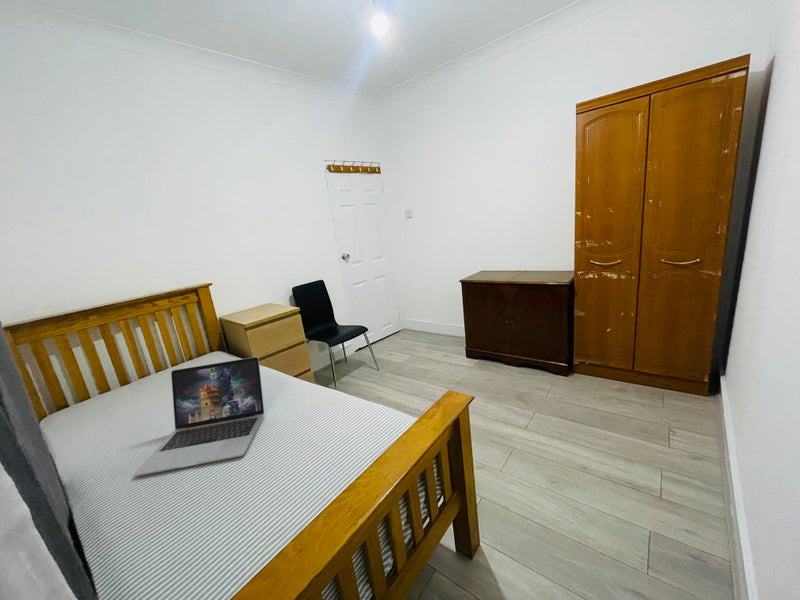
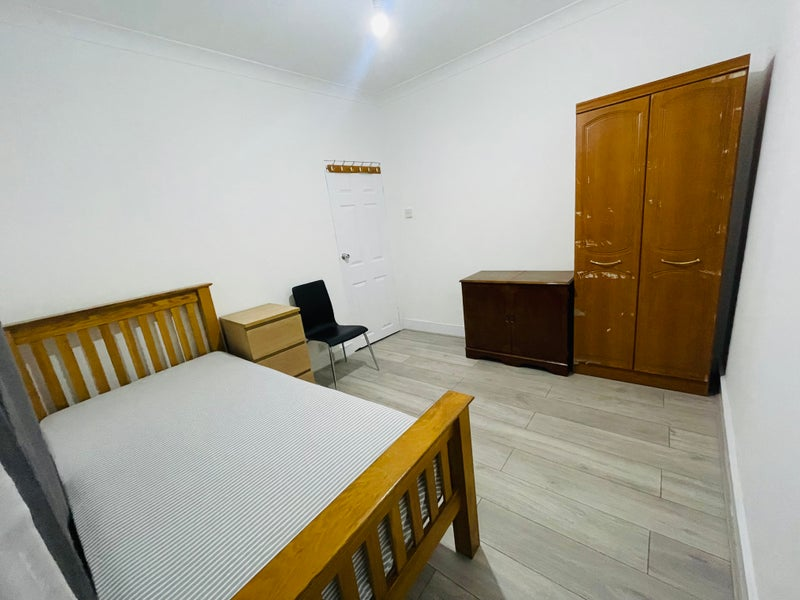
- laptop (204, 409)
